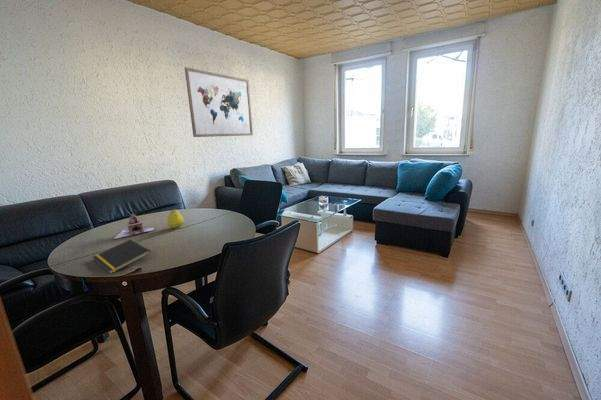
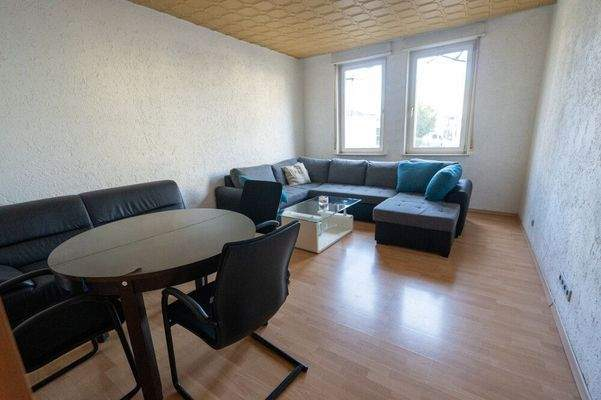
- fruit (174, 218)
- teapot (134, 223)
- notepad (121, 254)
- wall art (223, 106)
